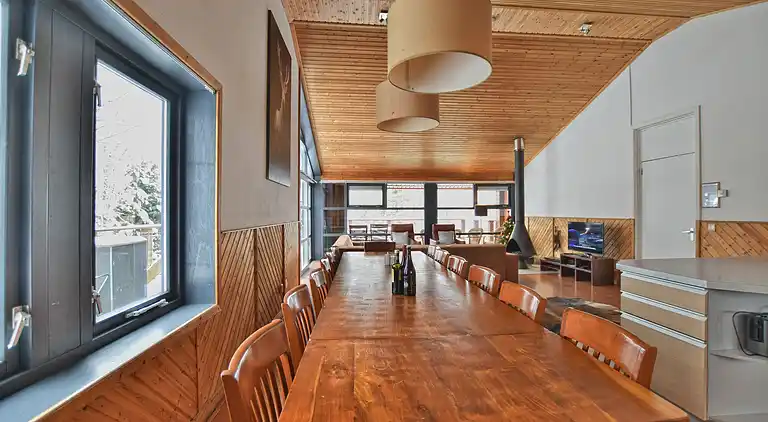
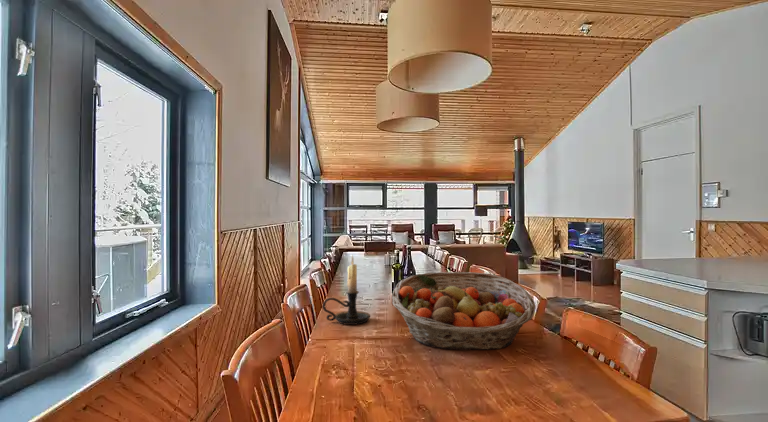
+ fruit basket (461, 307)
+ candle holder (347, 286)
